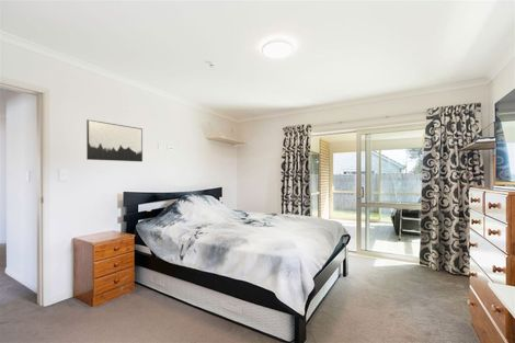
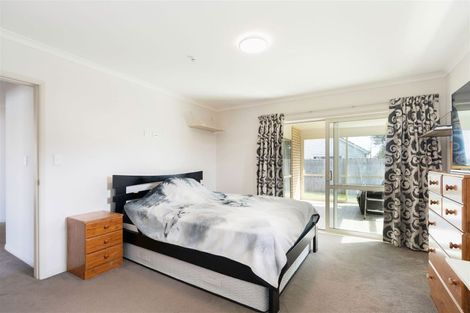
- wall art (116, 142)
